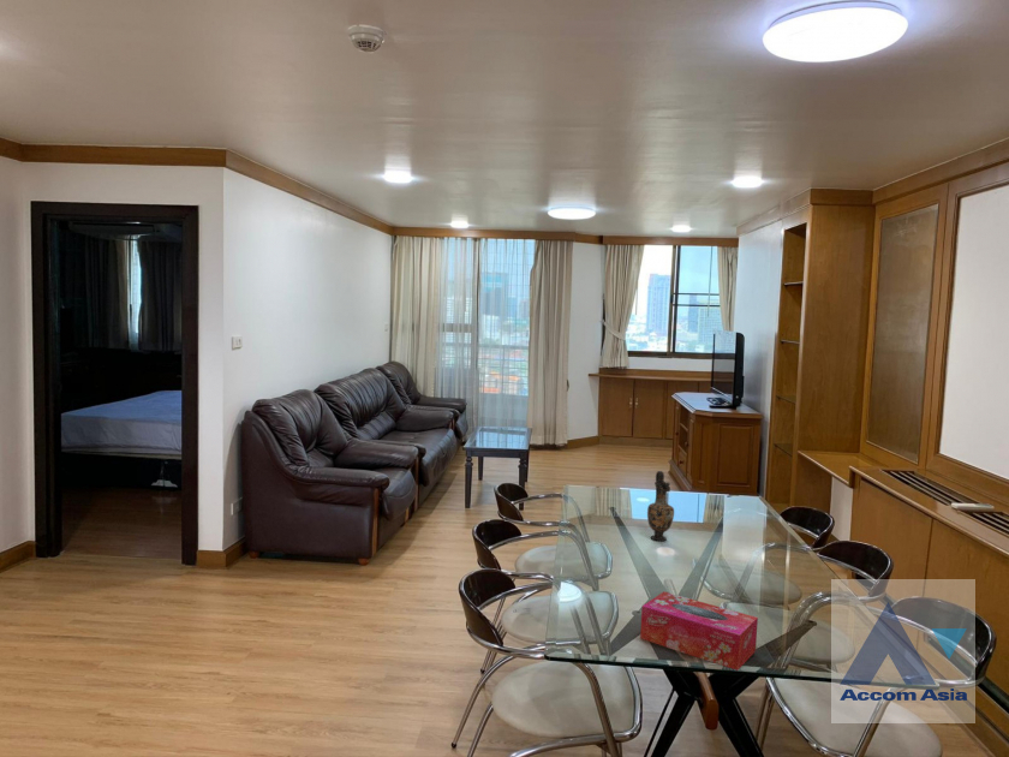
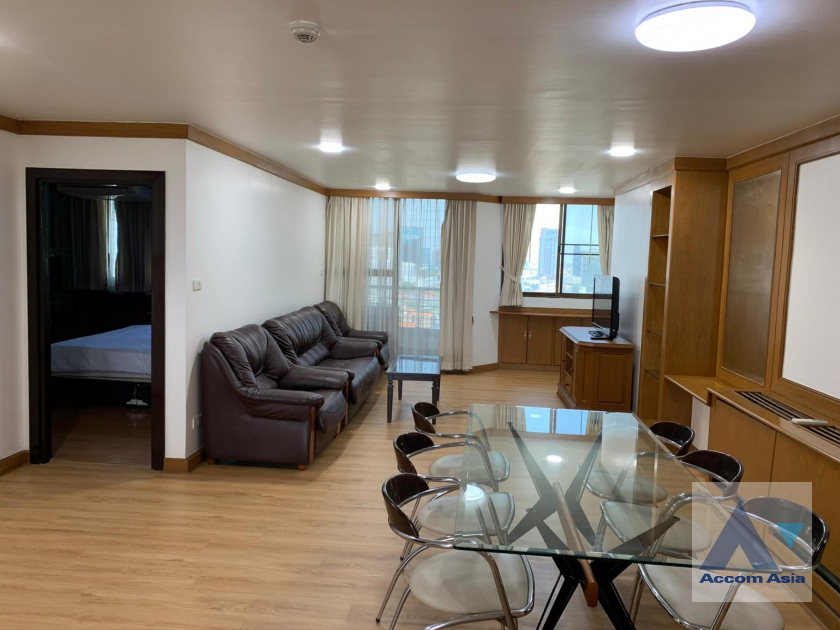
- tissue box (698, 627)
- vase (661, 505)
